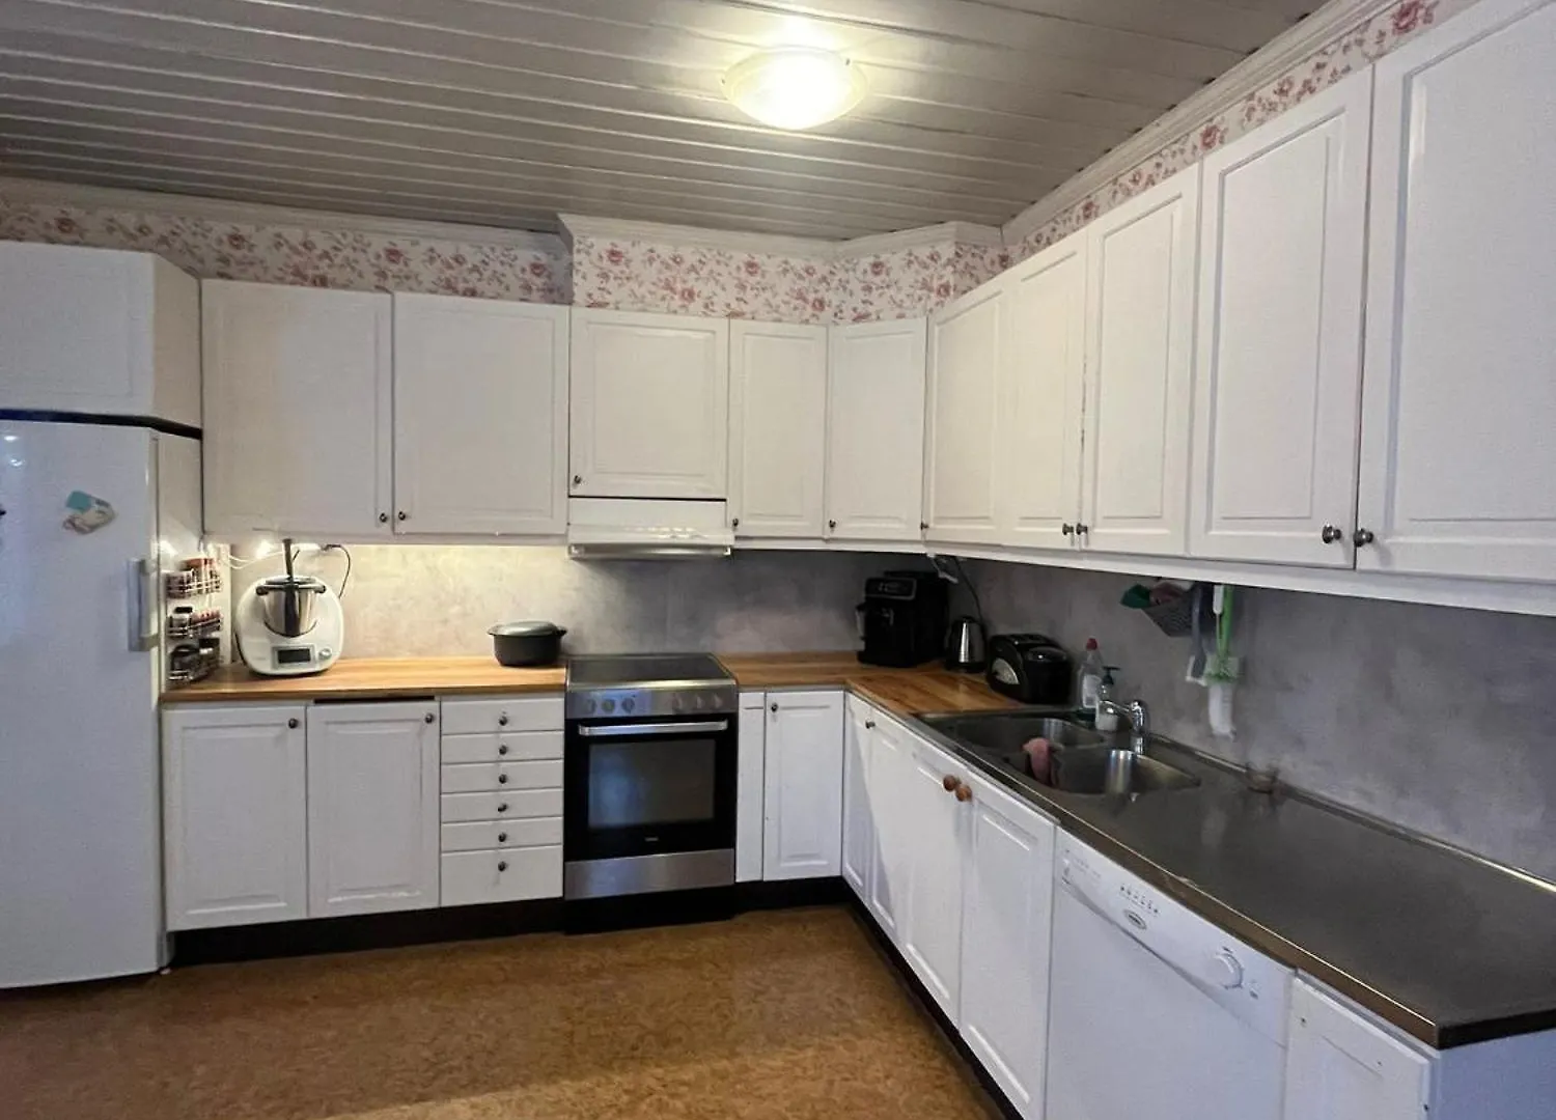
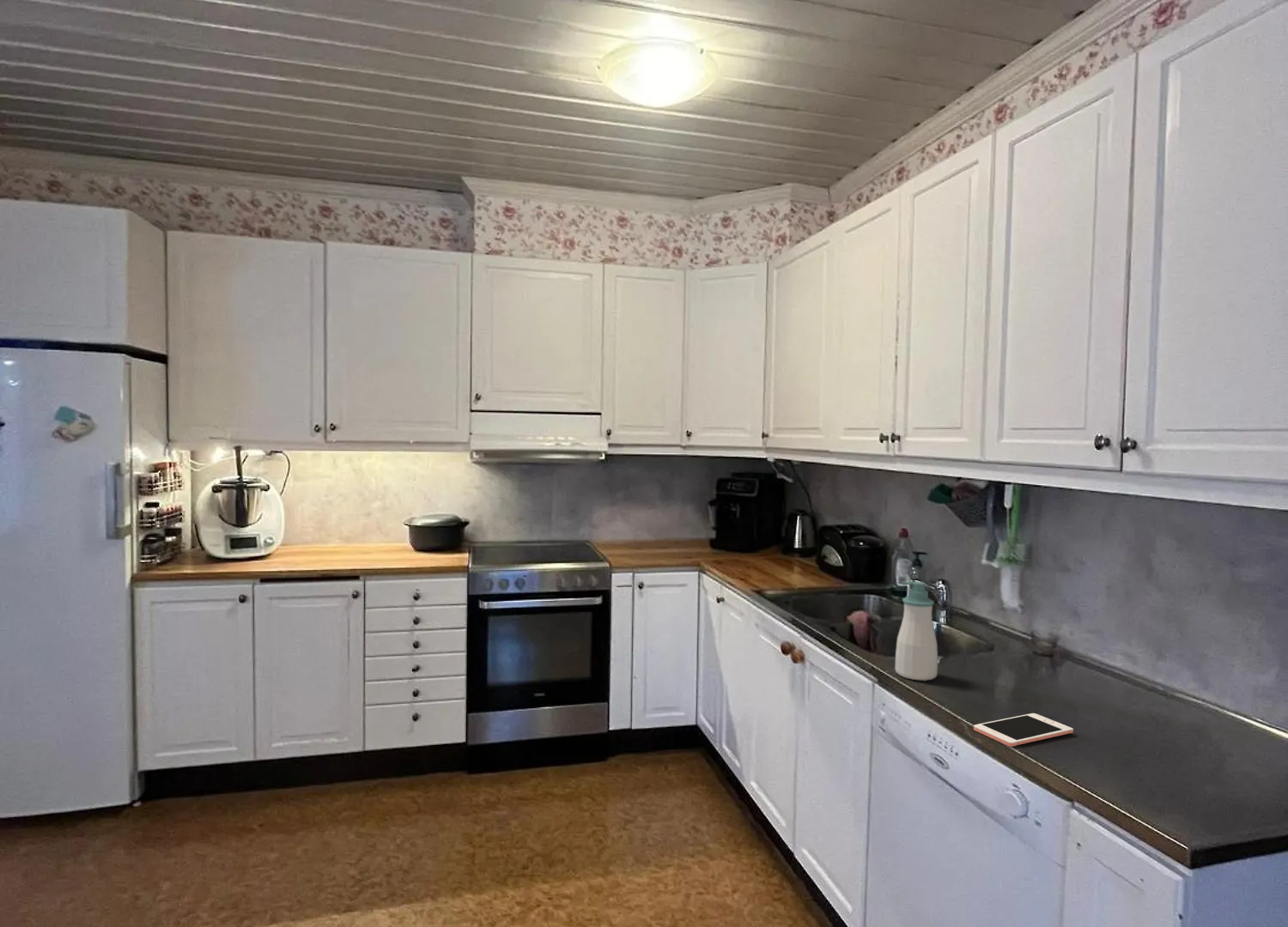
+ soap bottle (917, 628)
+ cell phone (1023, 729)
